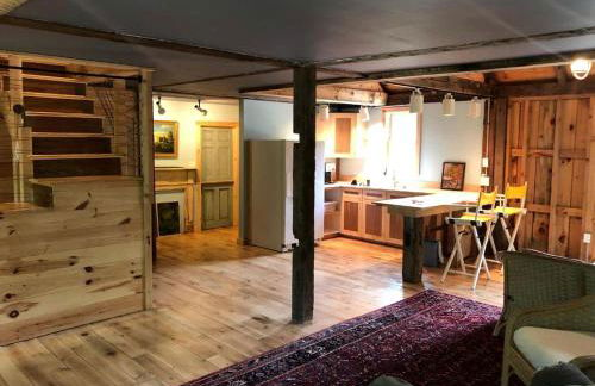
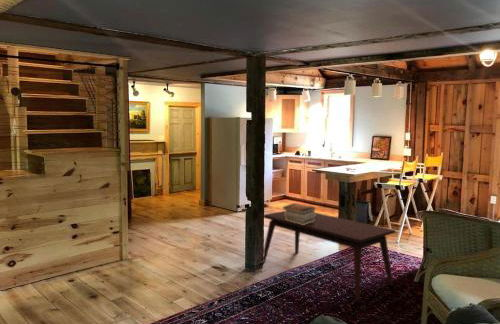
+ coffee table (323, 239)
+ book stack (299, 214)
